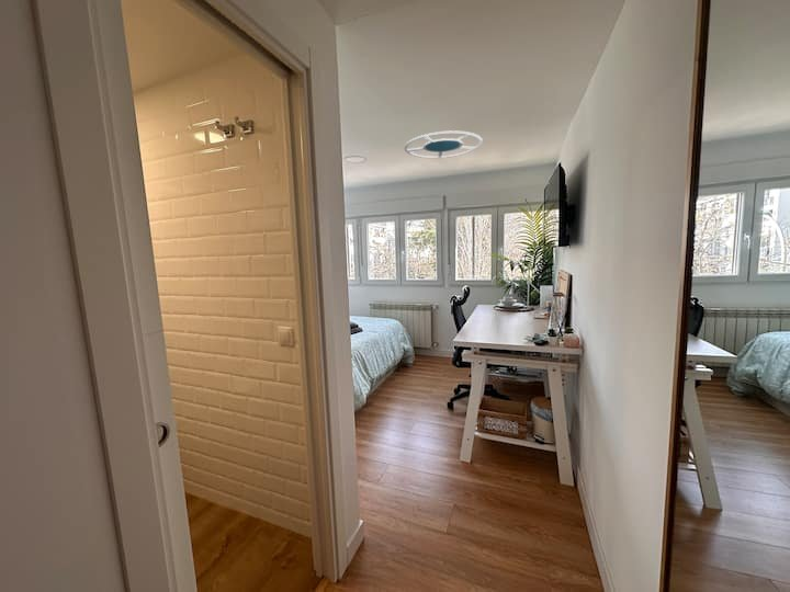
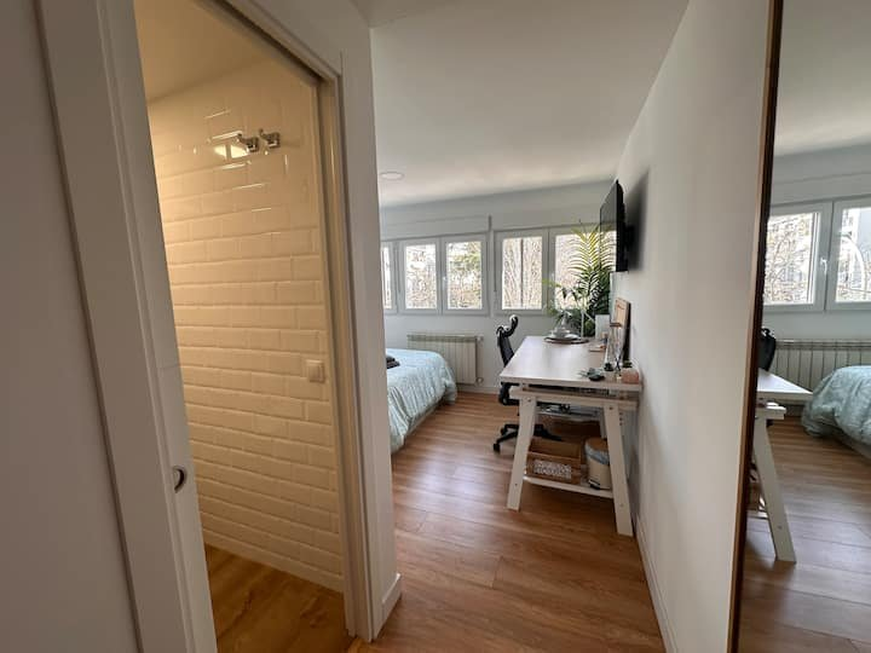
- ceiling lamp (442, 141)
